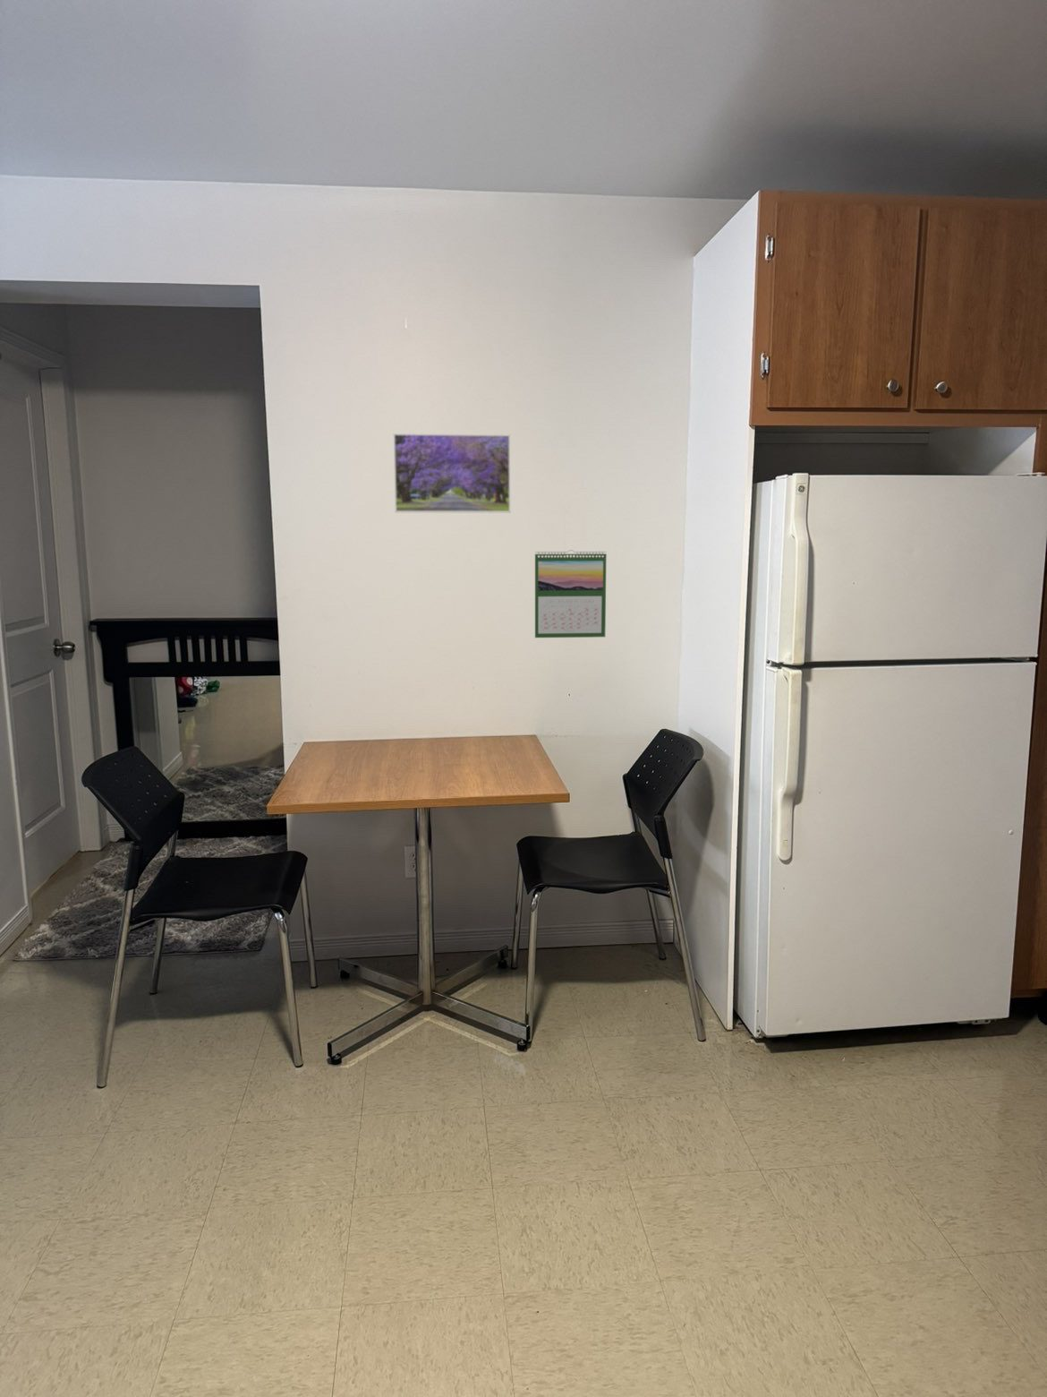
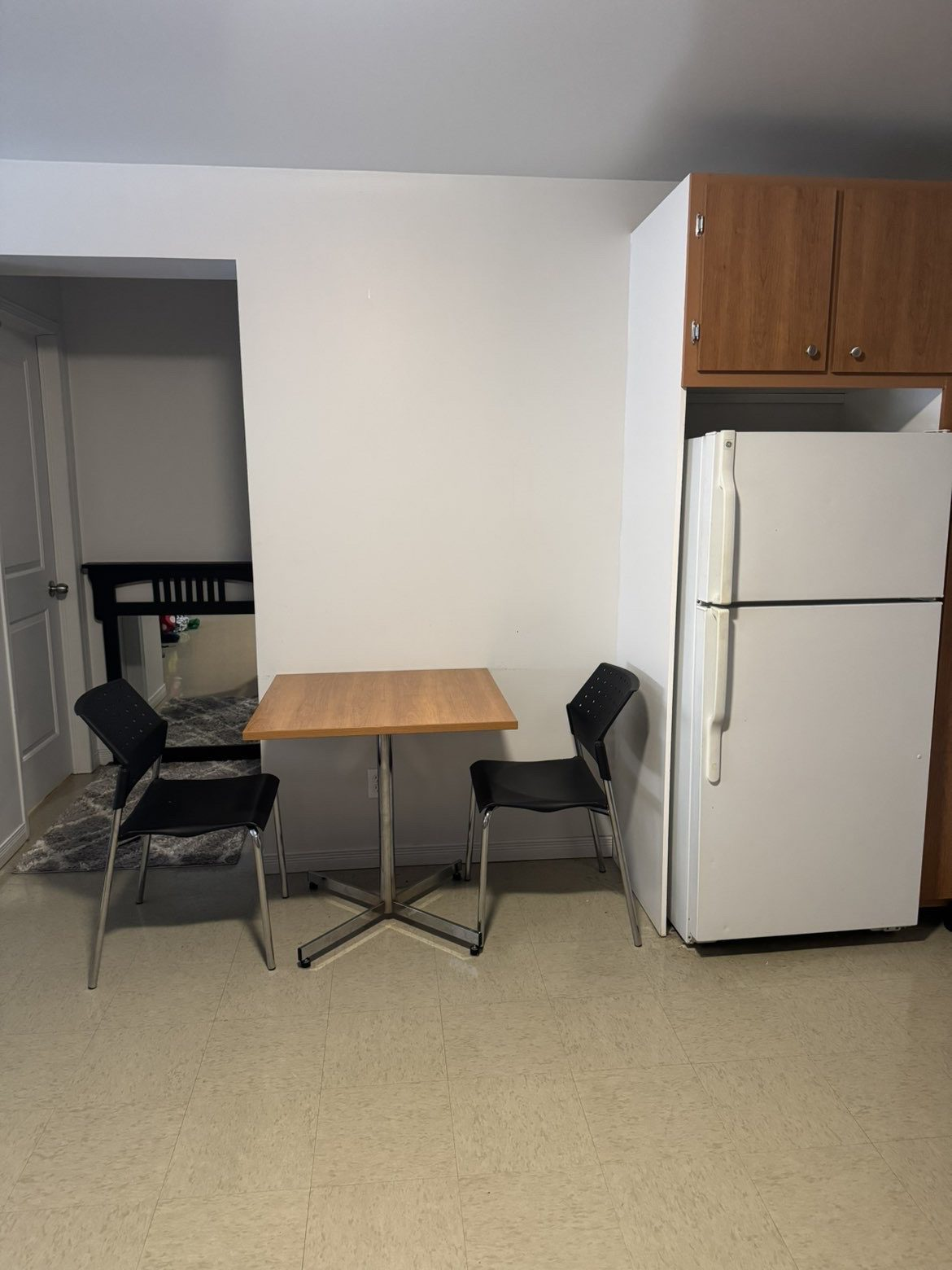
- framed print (452, 474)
- calendar (570, 594)
